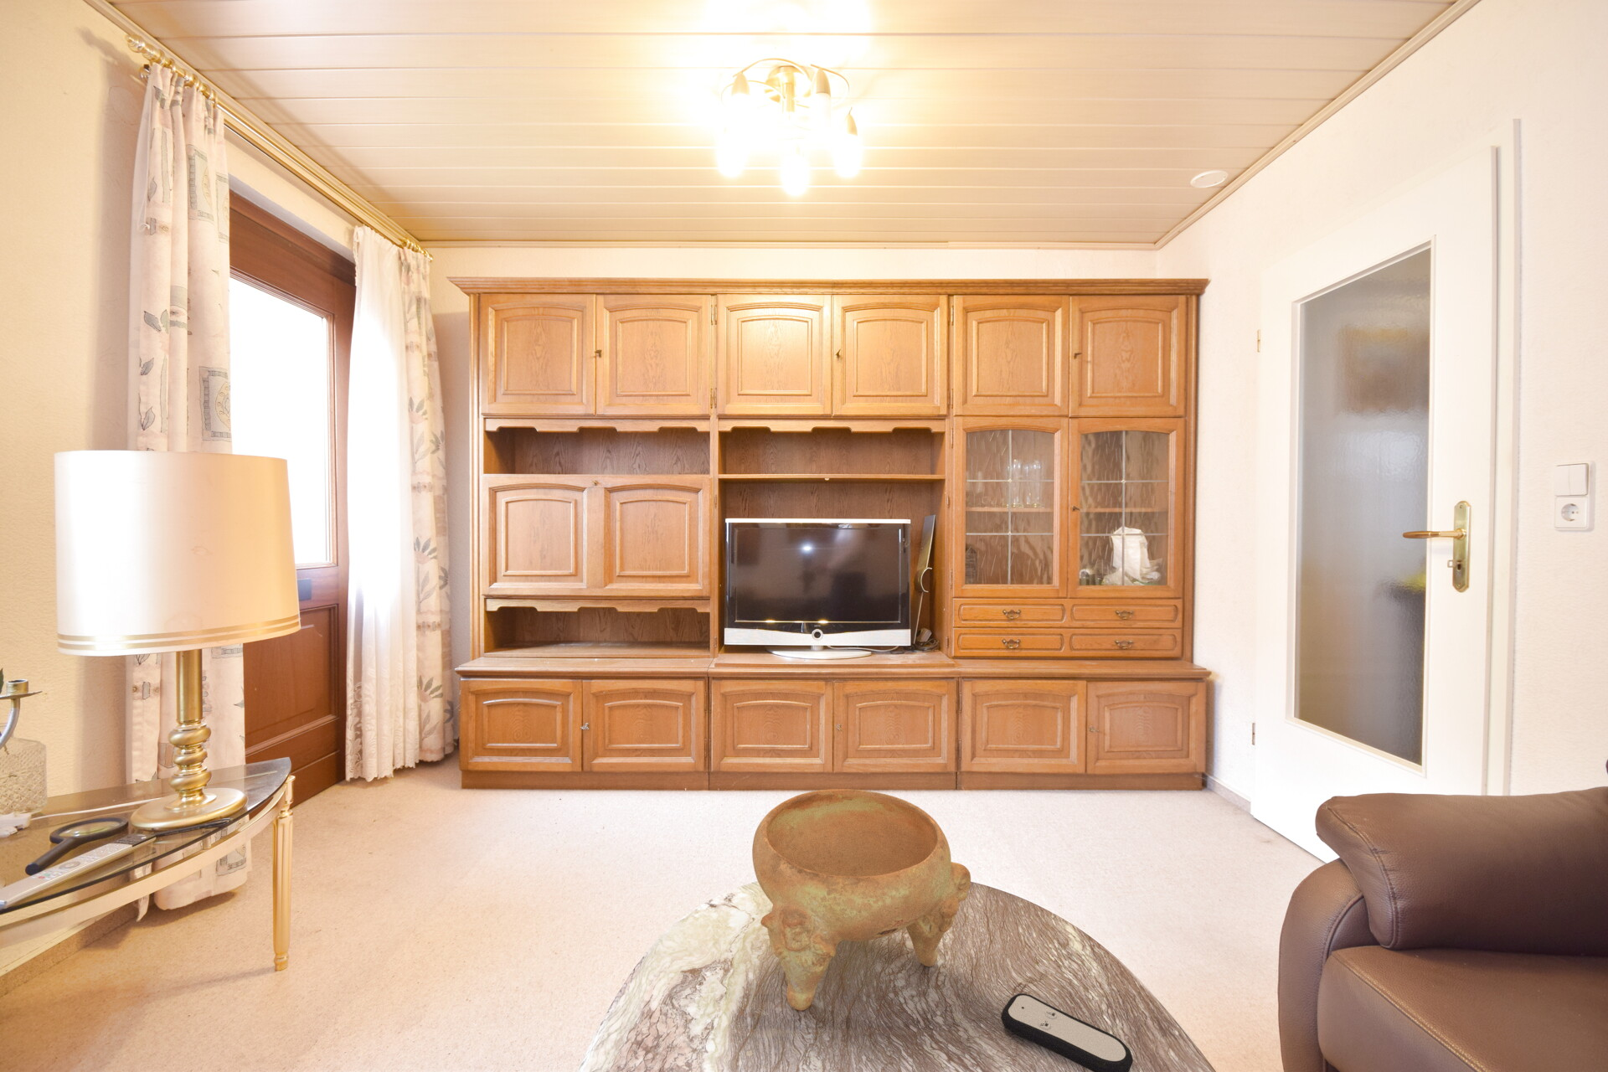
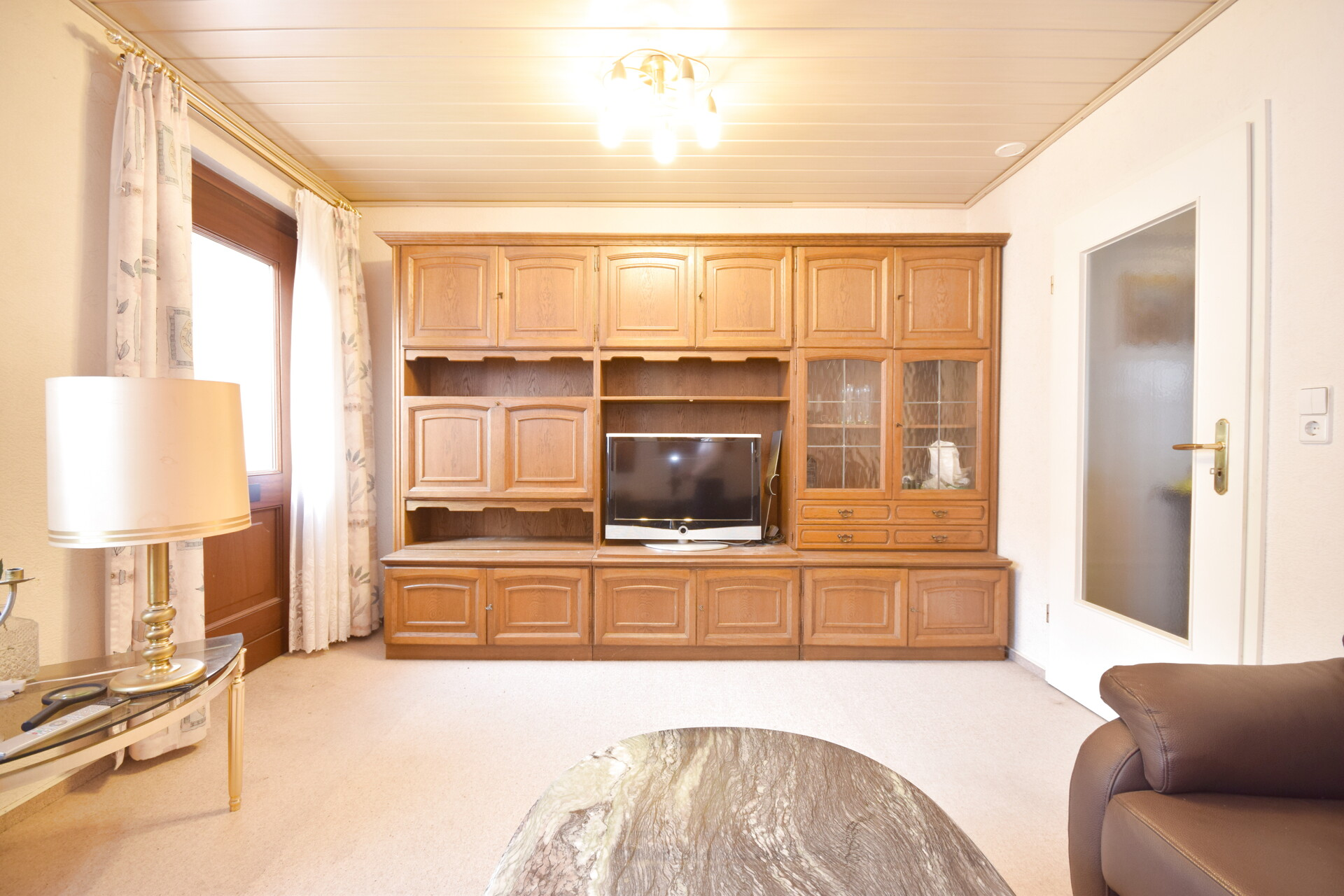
- decorative bowl (839, 893)
- remote control (1065, 1034)
